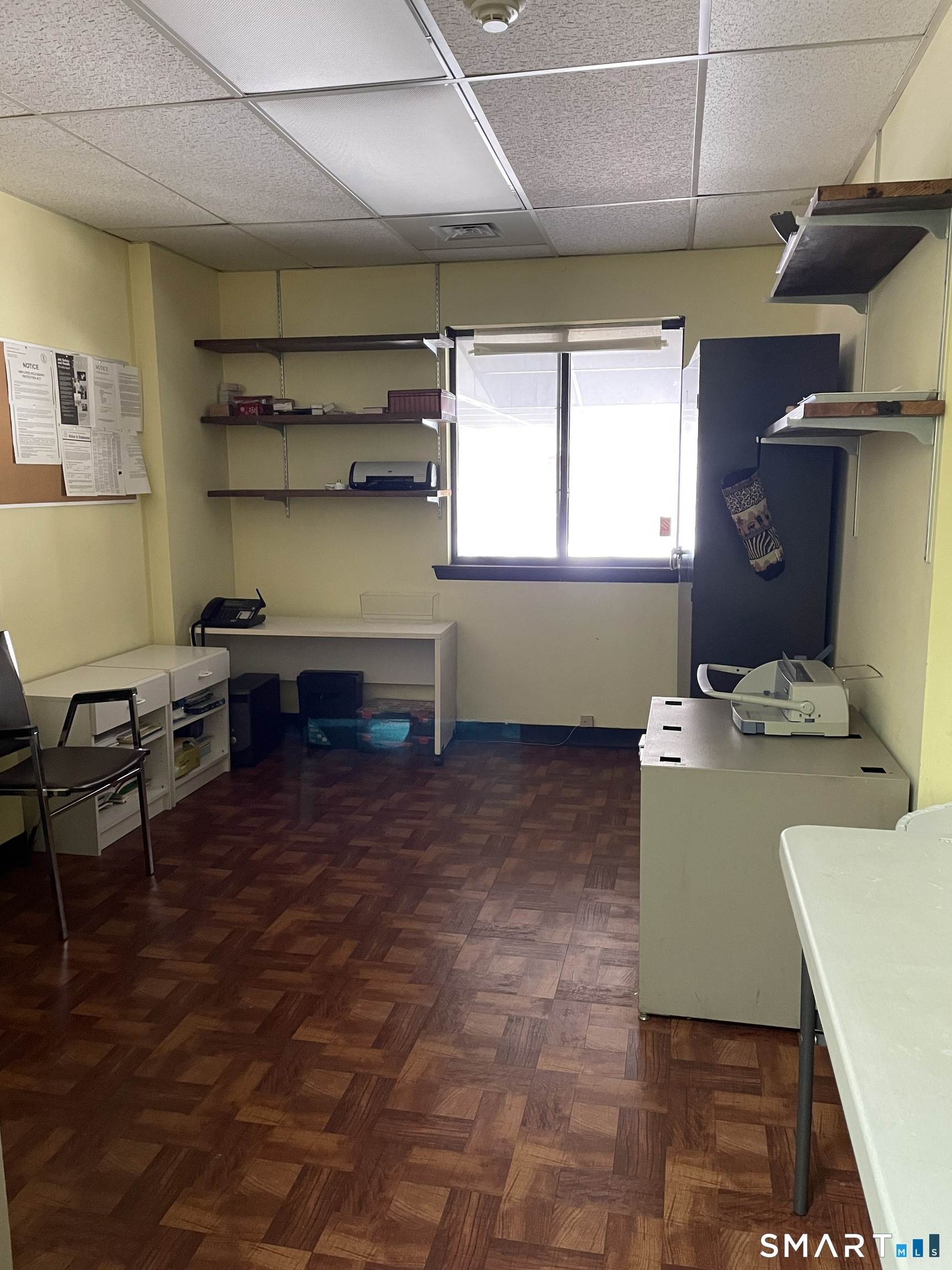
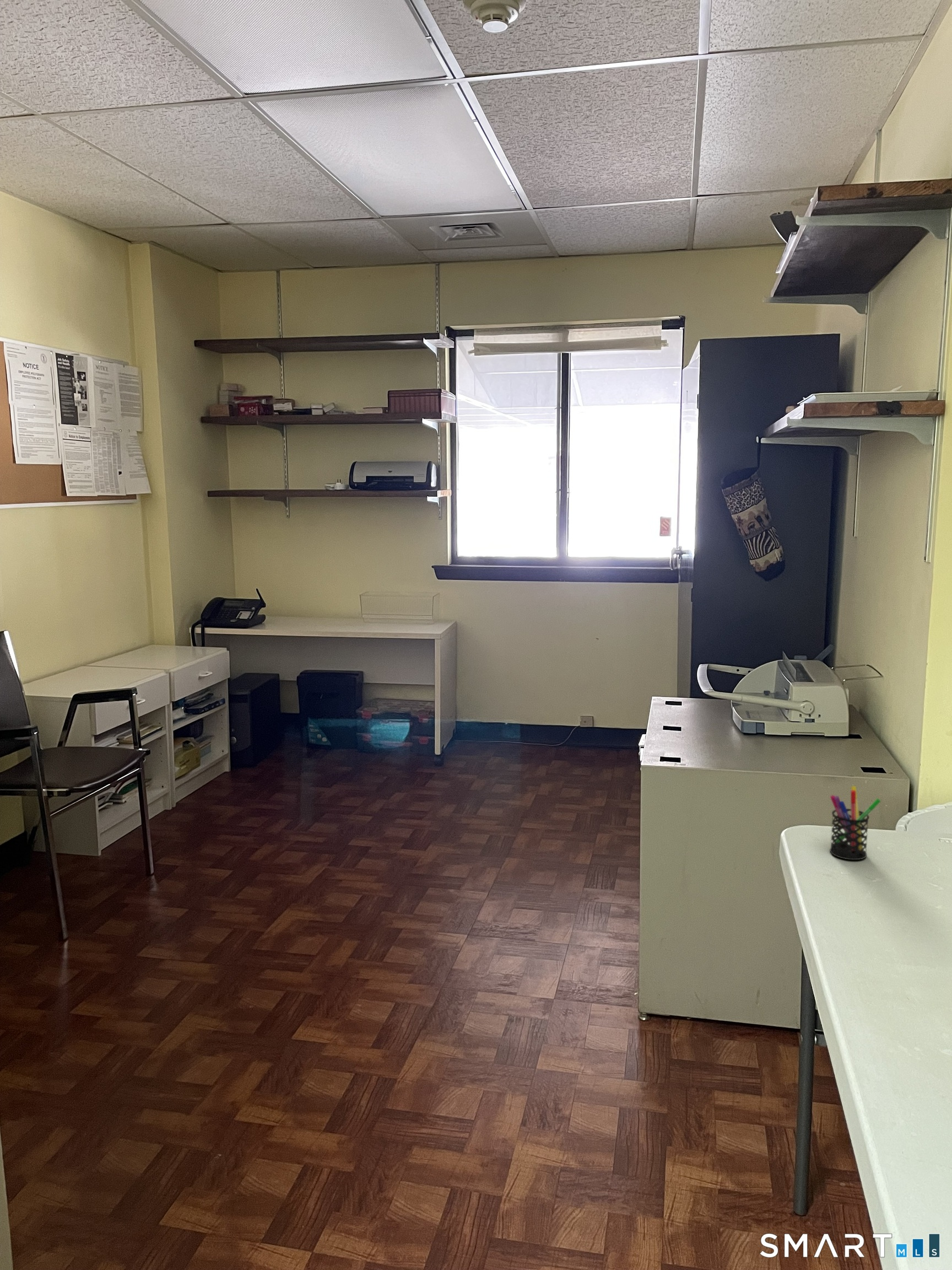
+ pen holder (854, 820)
